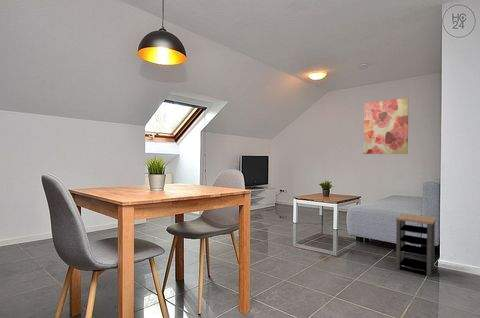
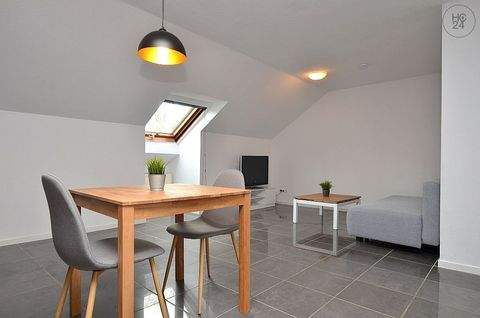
- side table (415, 243)
- wall art (385, 127)
